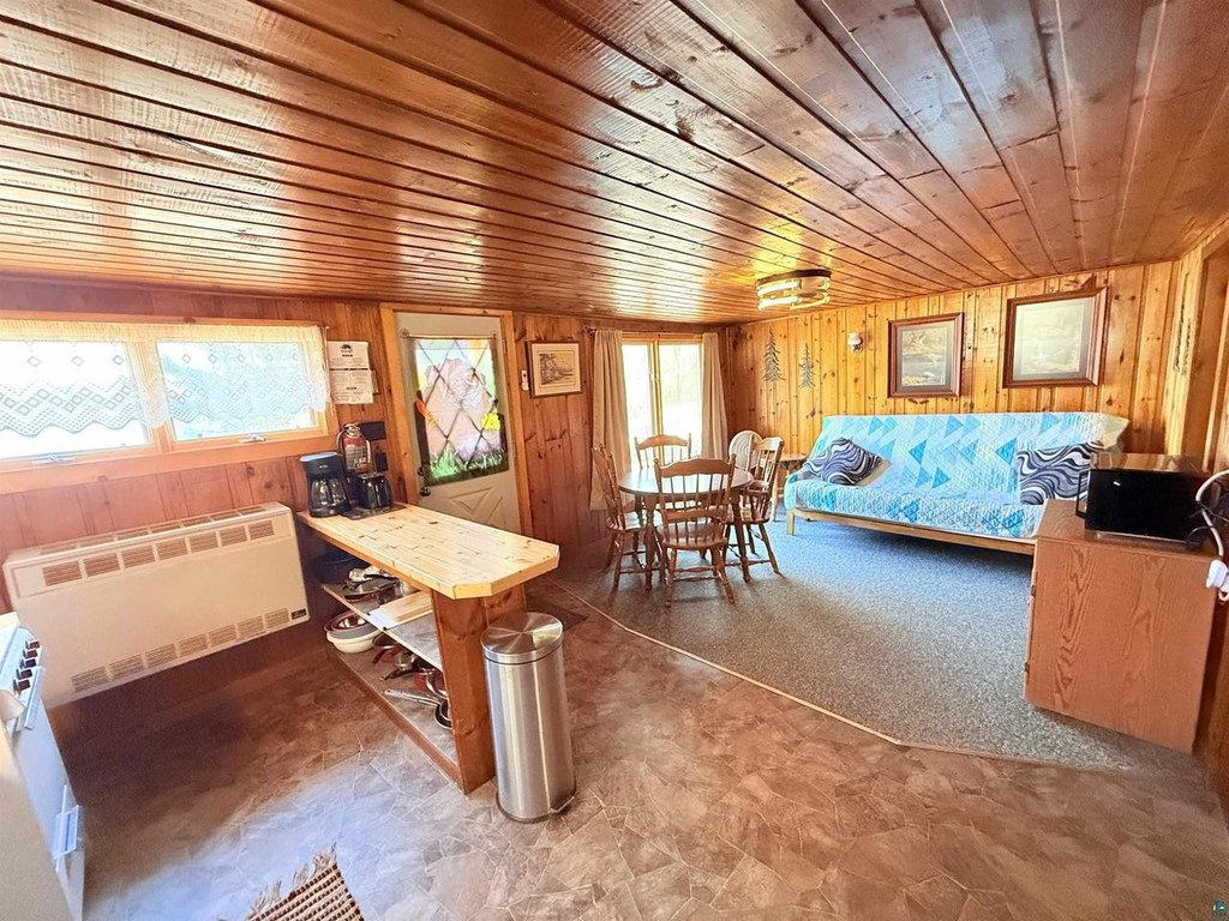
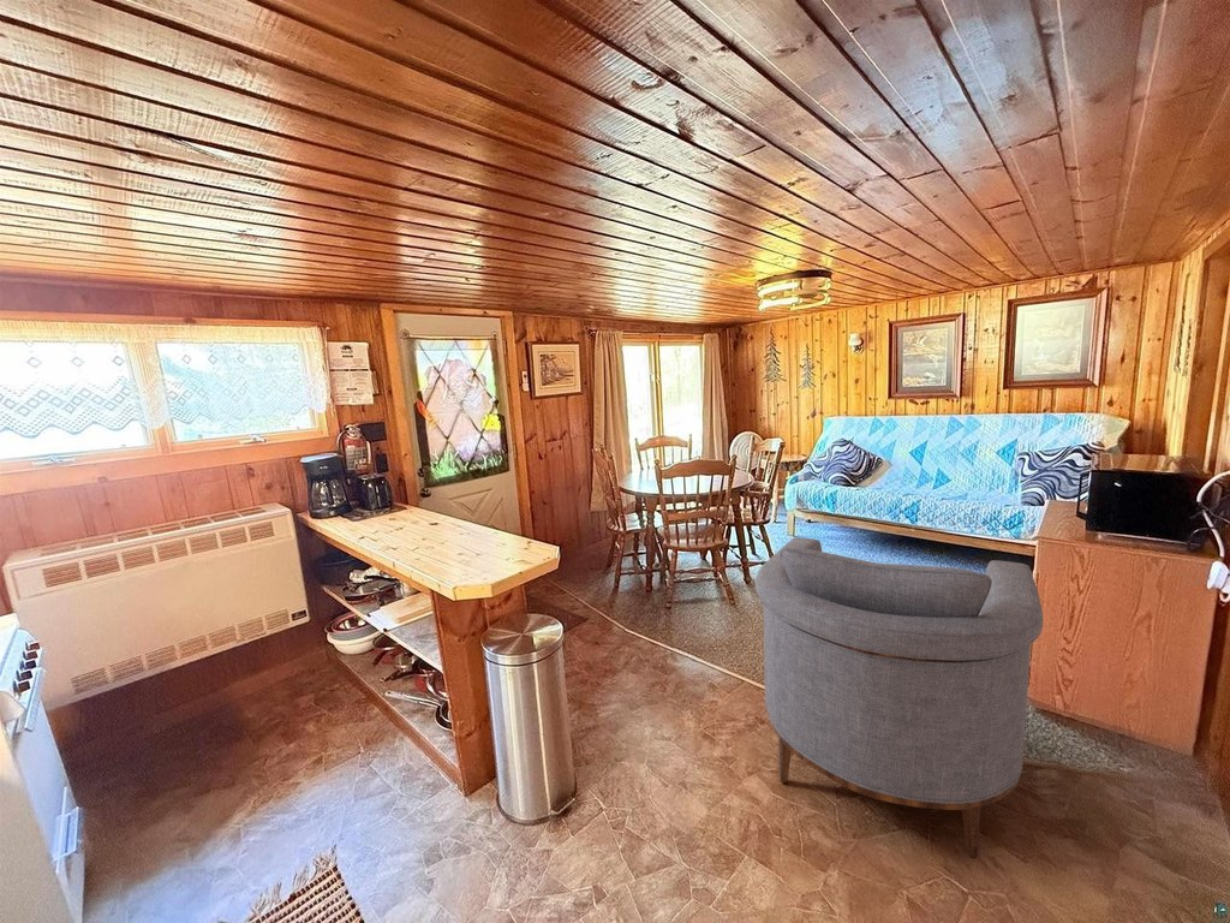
+ armchair (883, 651)
